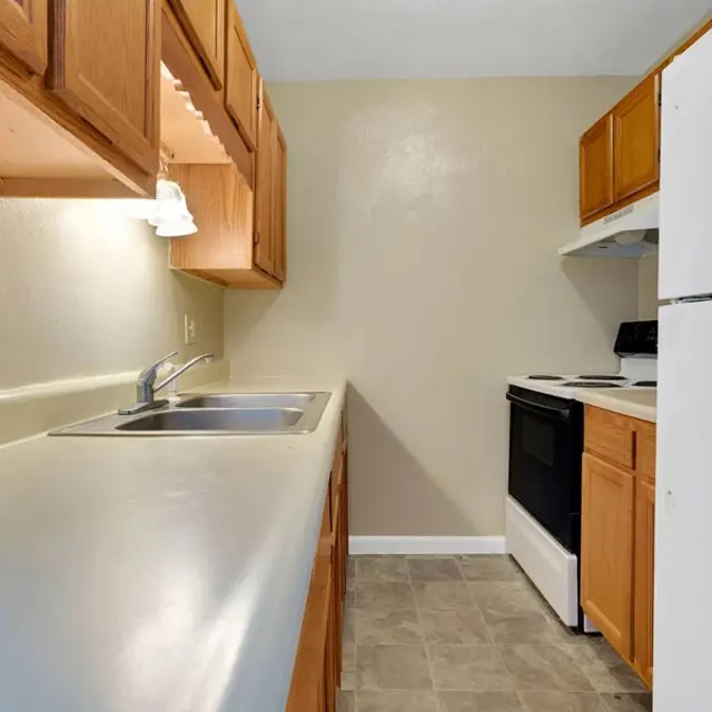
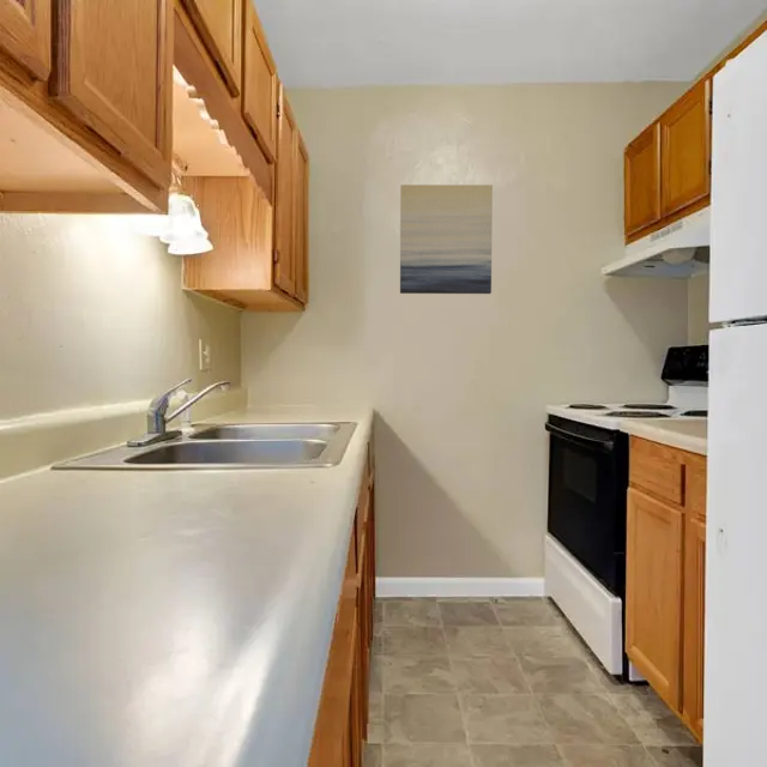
+ wall art (445, 240)
